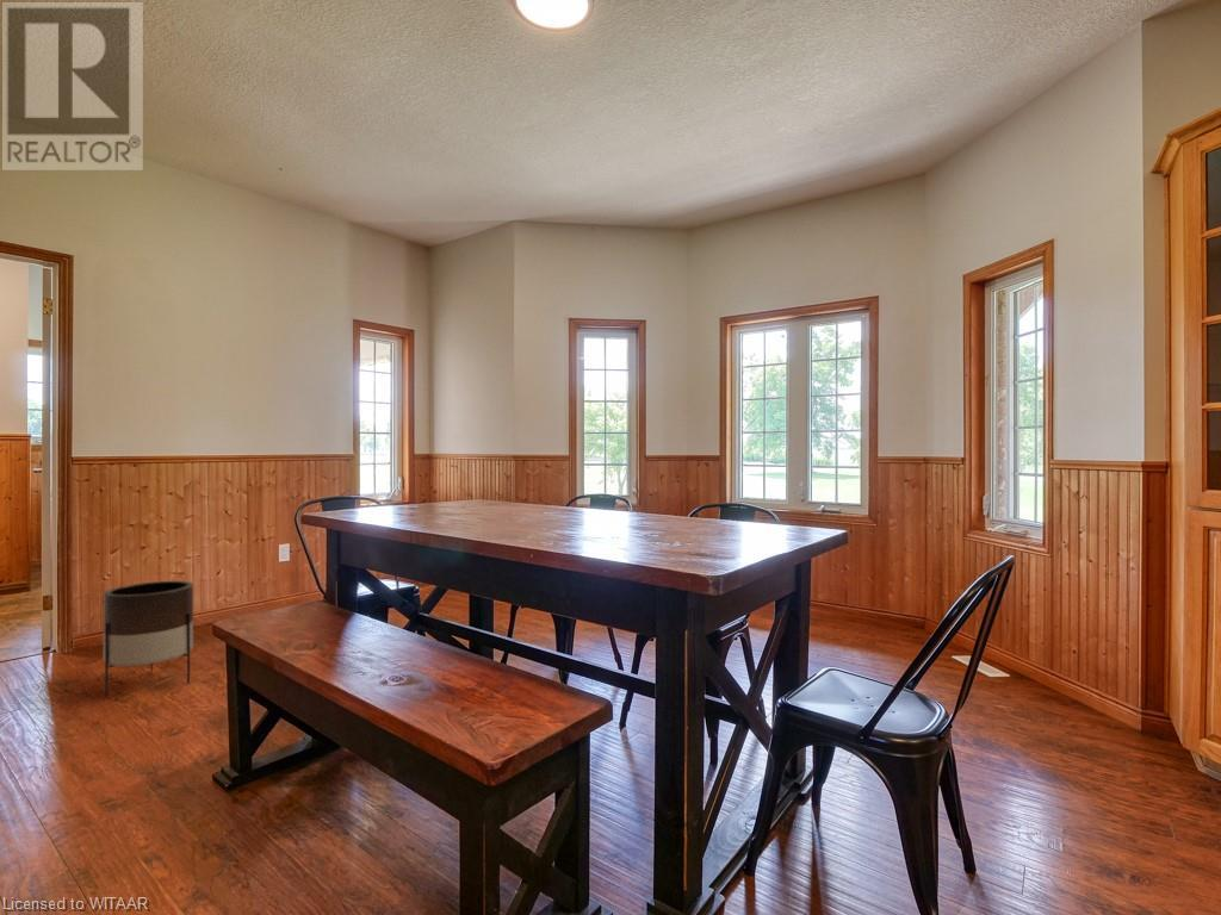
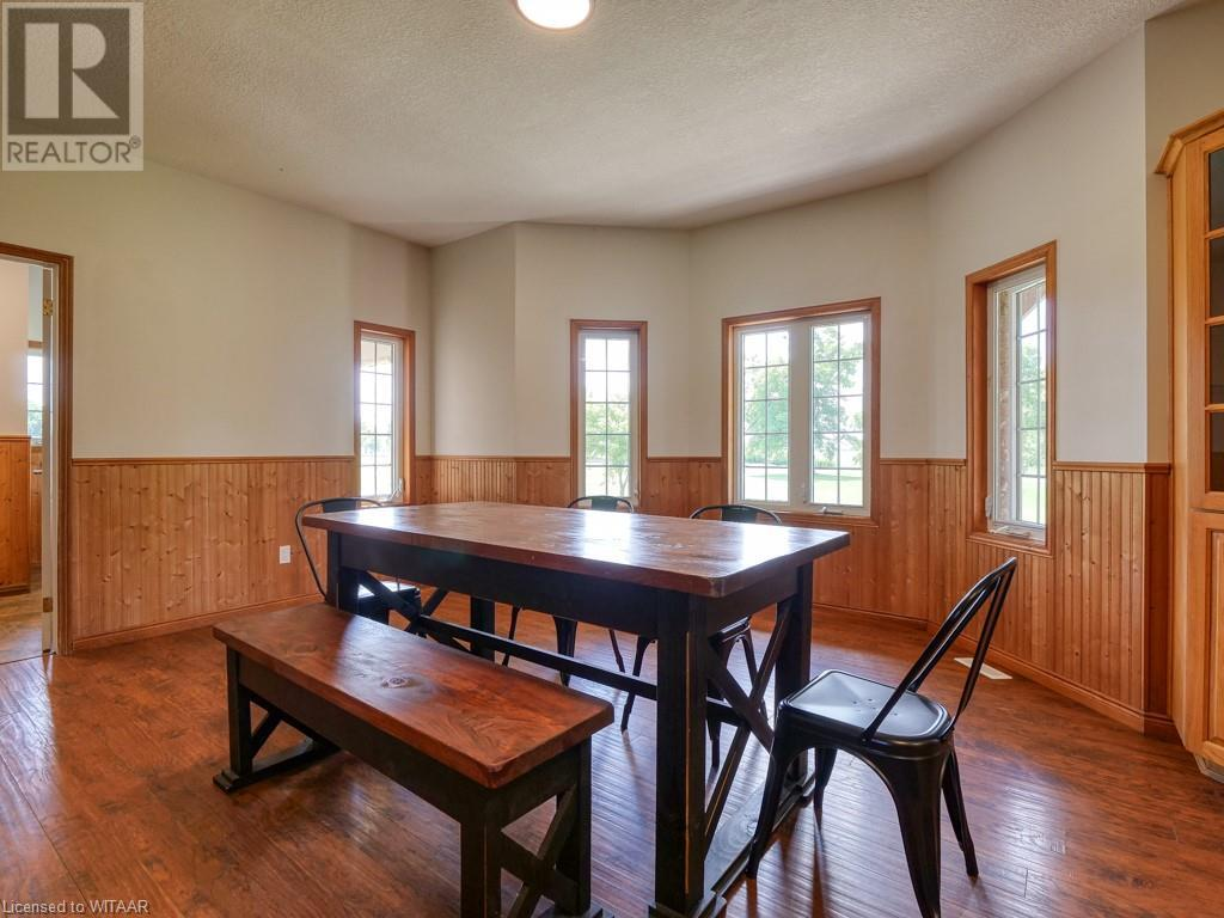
- planter (150, 635)
